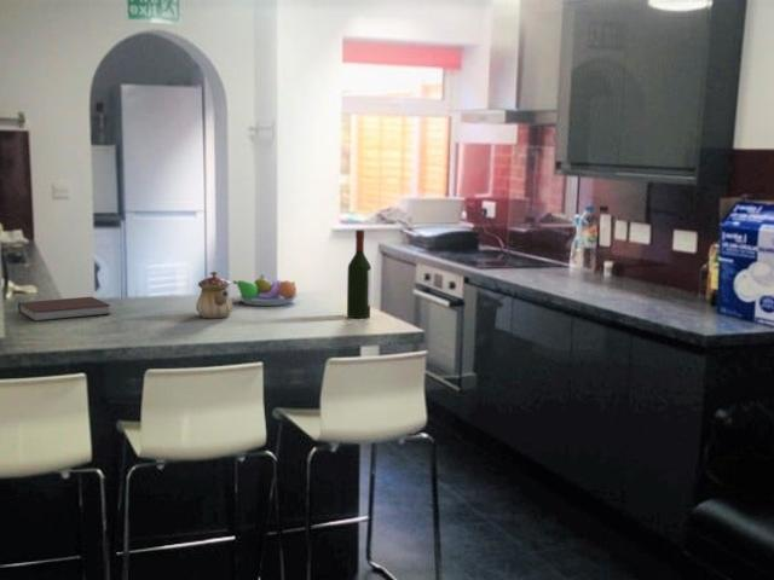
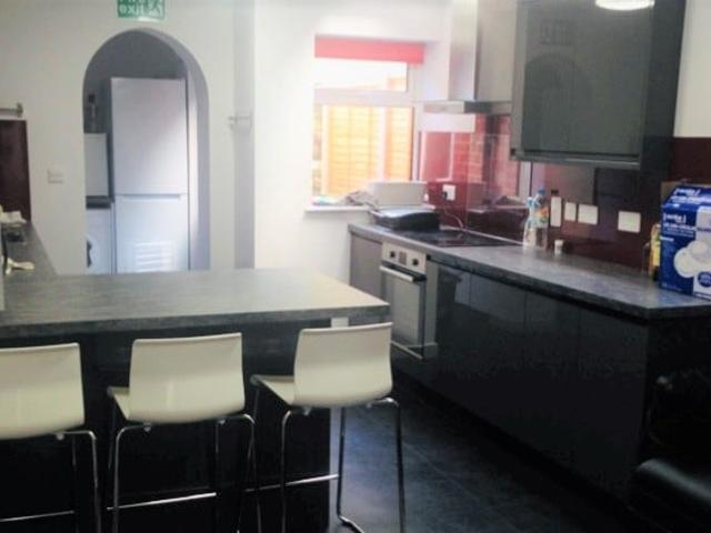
- notebook (64, 308)
- fruit bowl (265, 289)
- wine bottle (359, 273)
- teapot (213, 292)
